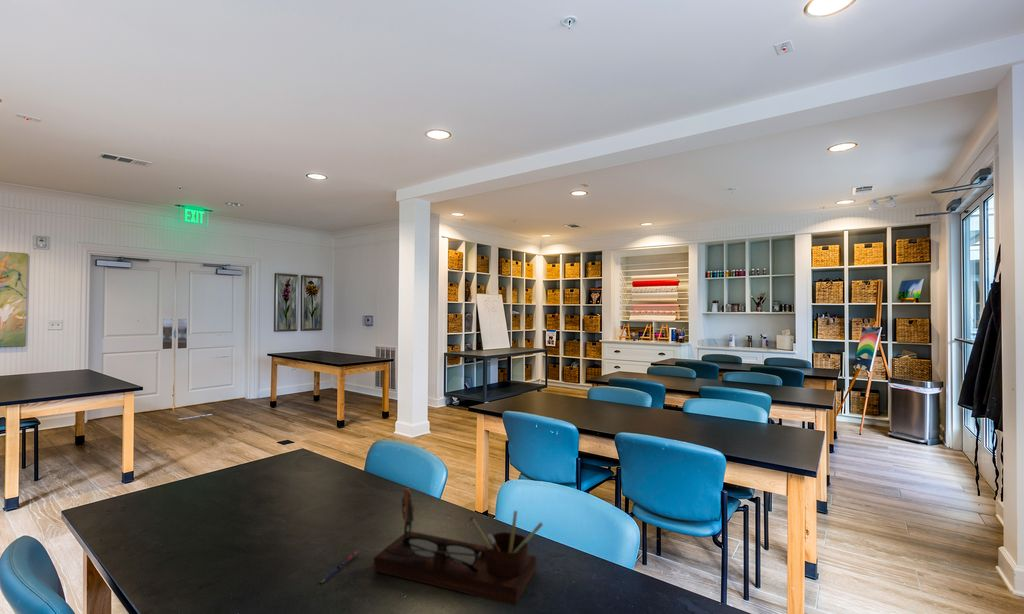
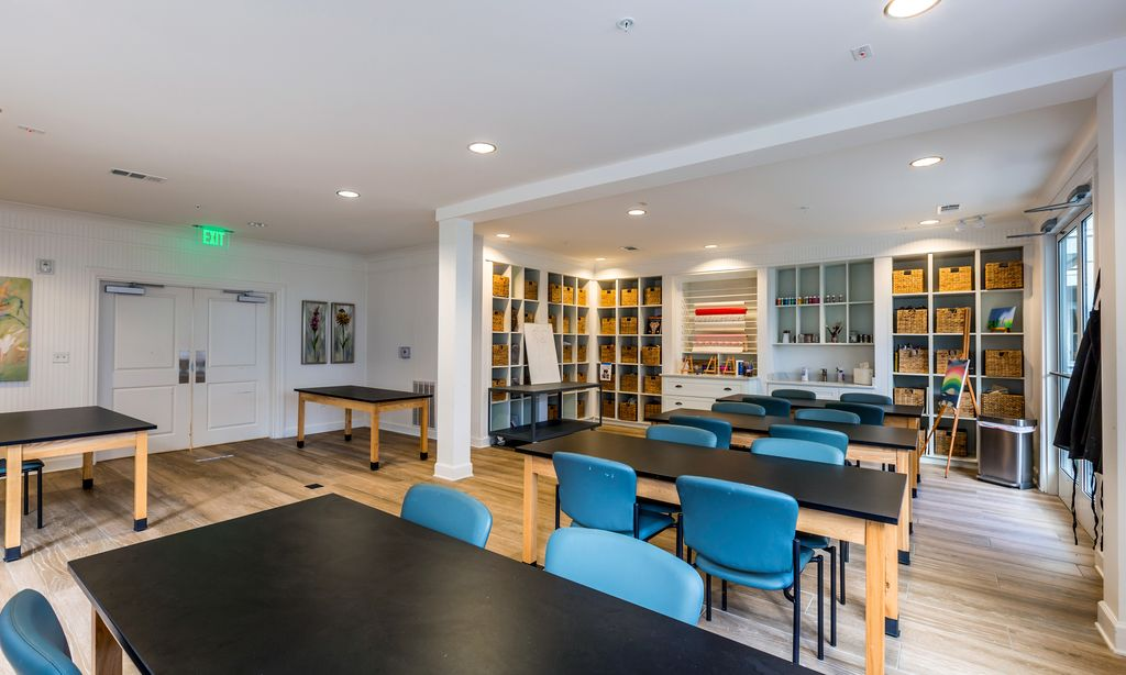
- desk organizer (460, 541)
- pen (340, 565)
